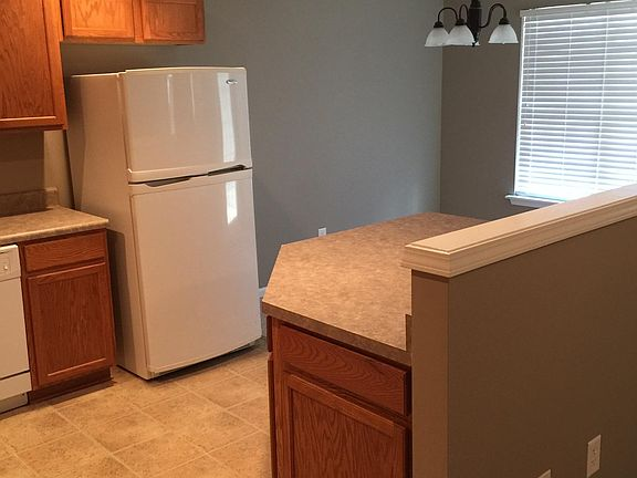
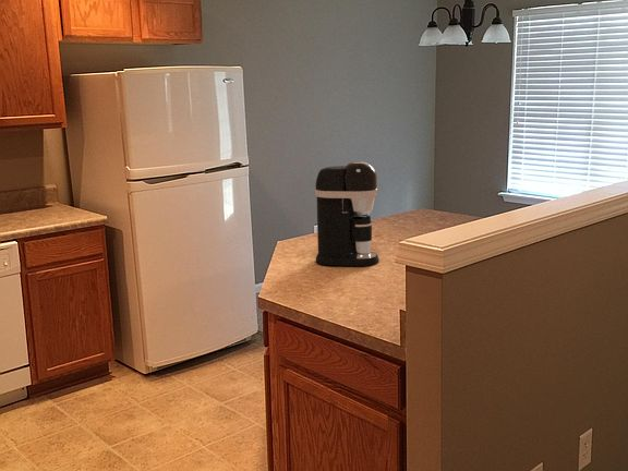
+ coffee maker (346, 212)
